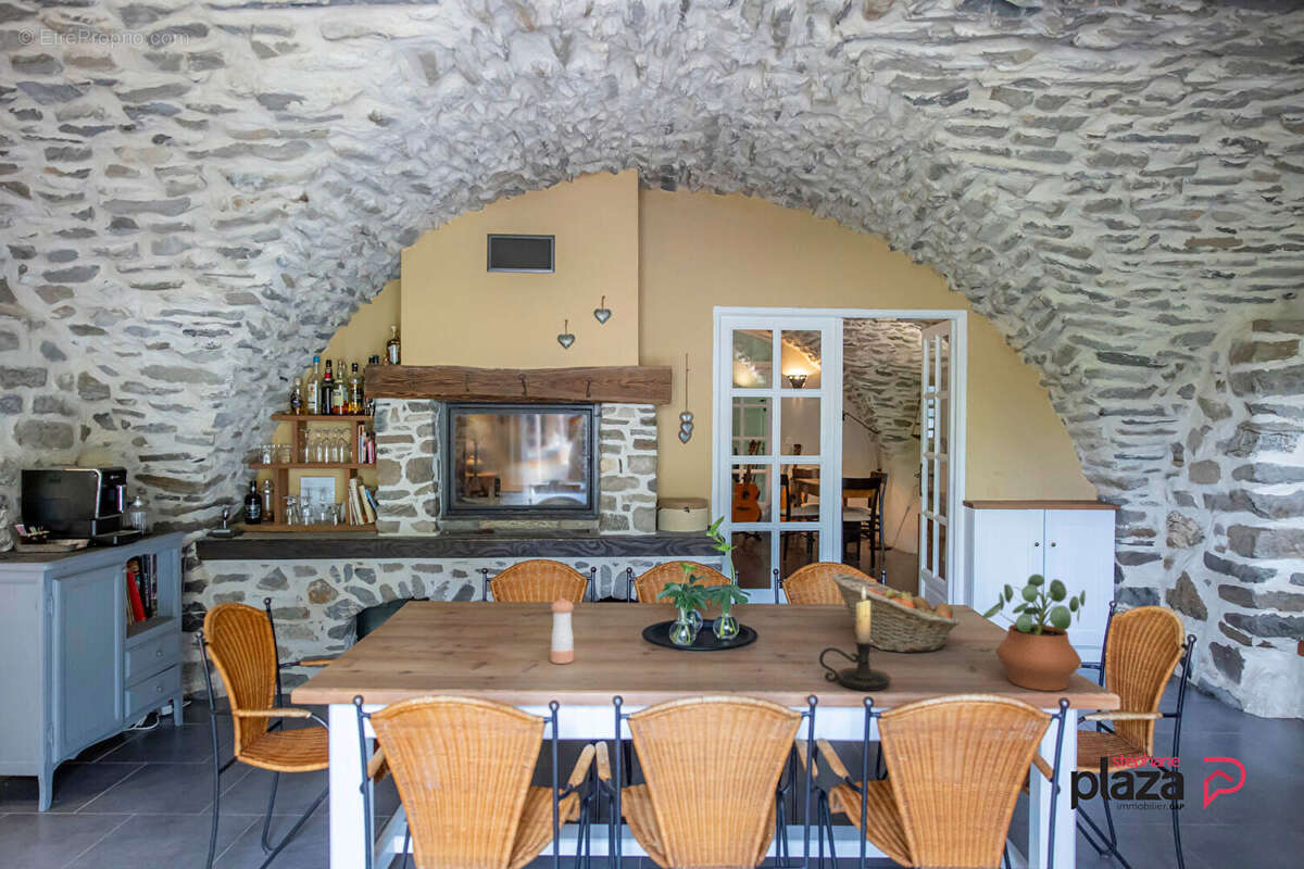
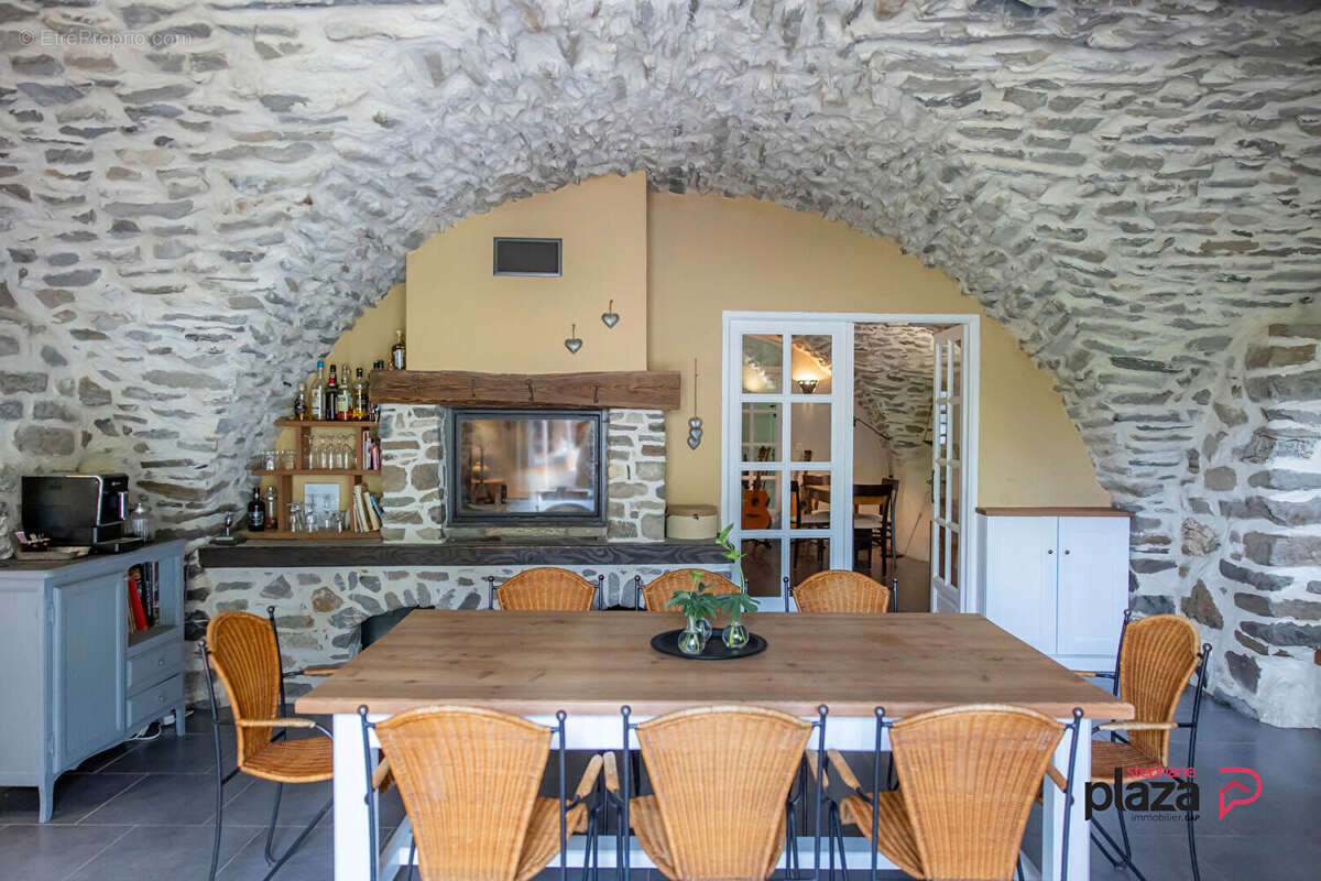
- pepper shaker (562, 629)
- candle holder (855, 632)
- fruit basket (892, 608)
- potted plant (1028, 630)
